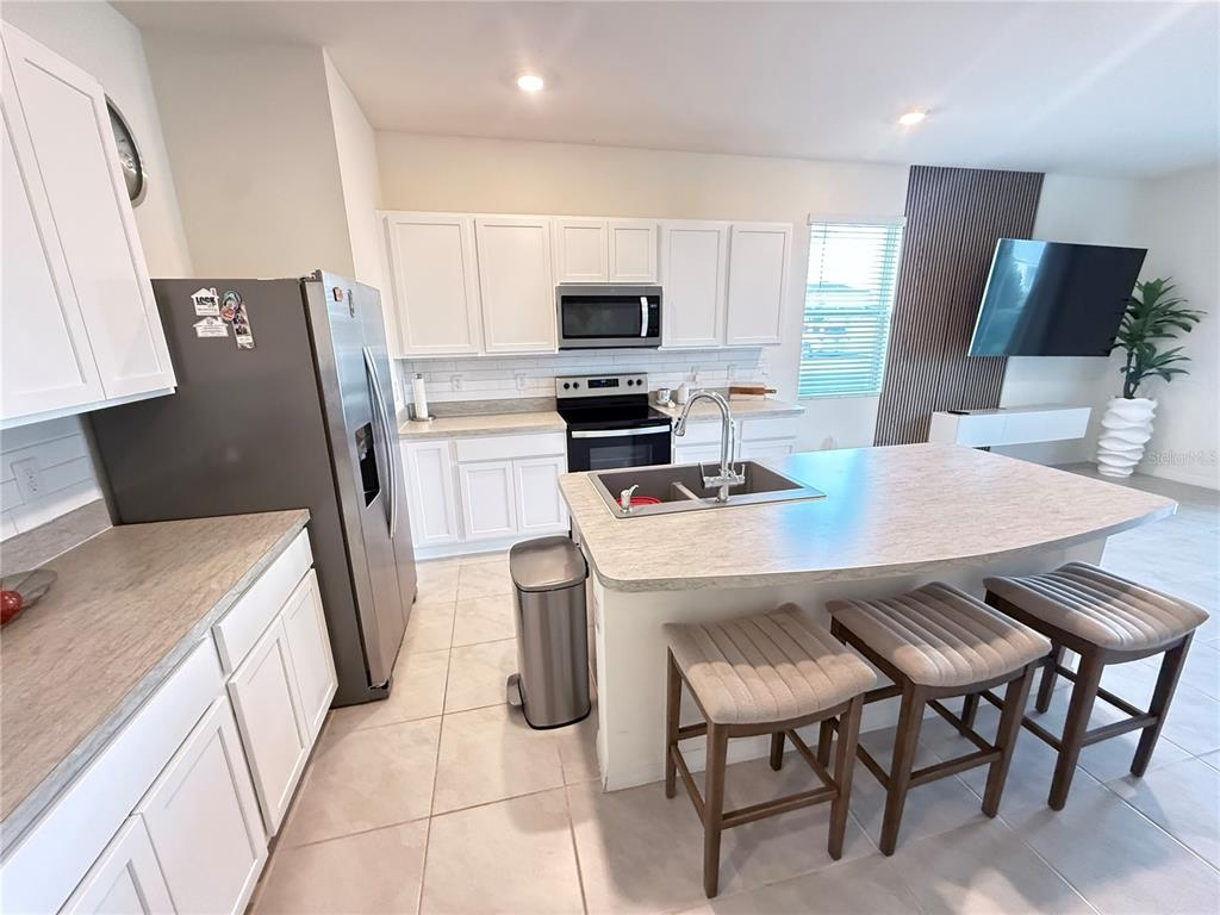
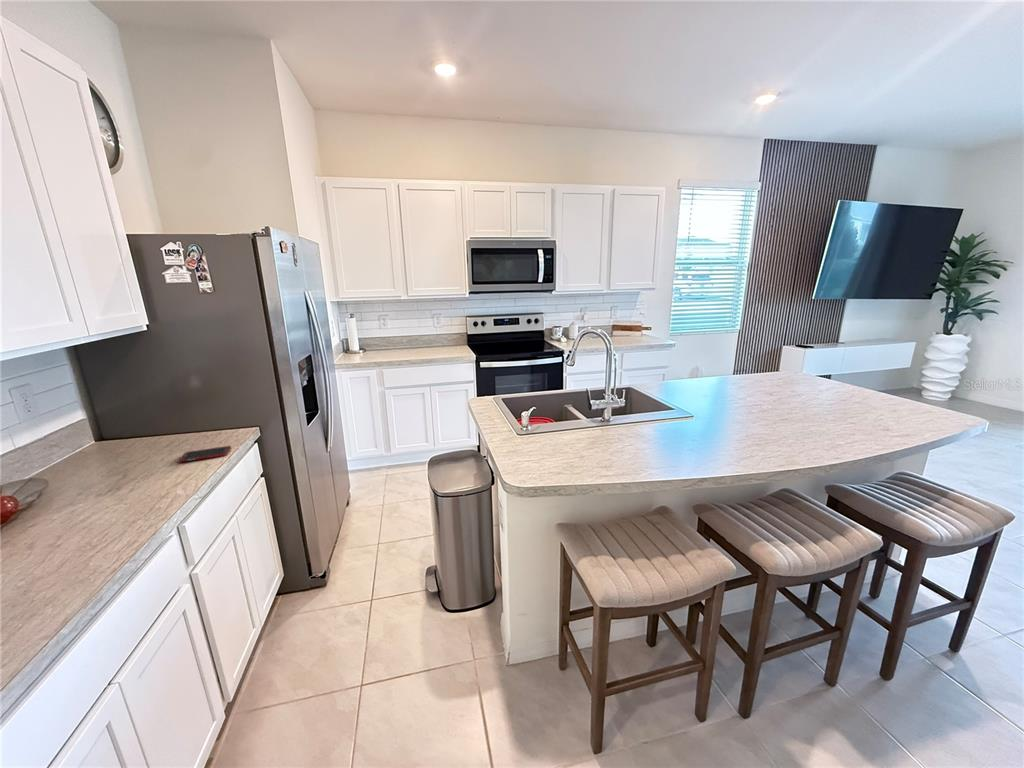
+ cell phone (206, 453)
